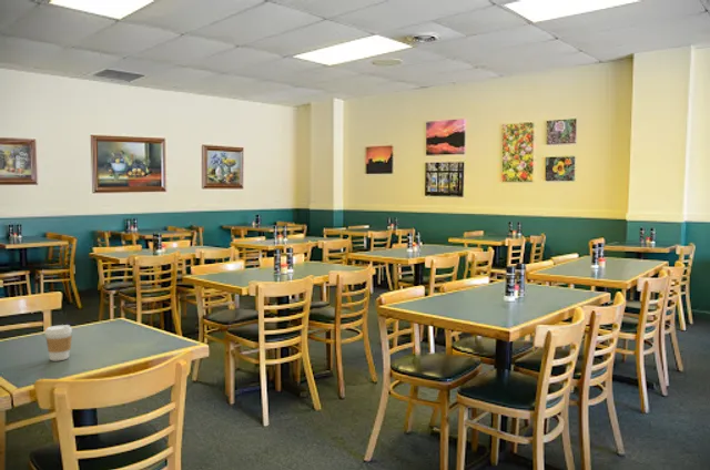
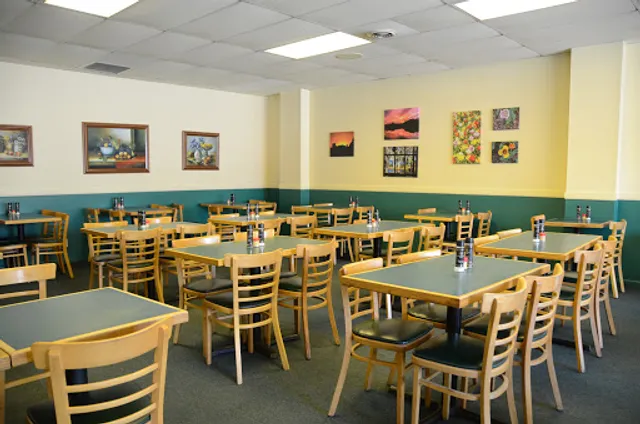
- coffee cup (59, 341)
